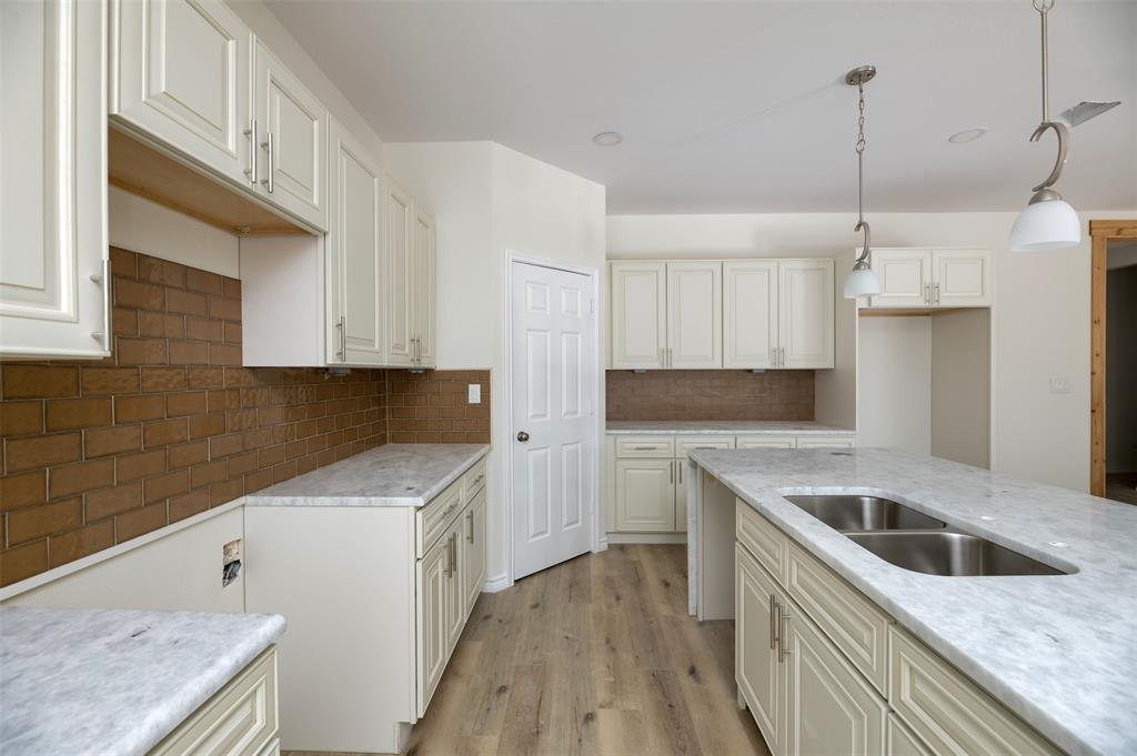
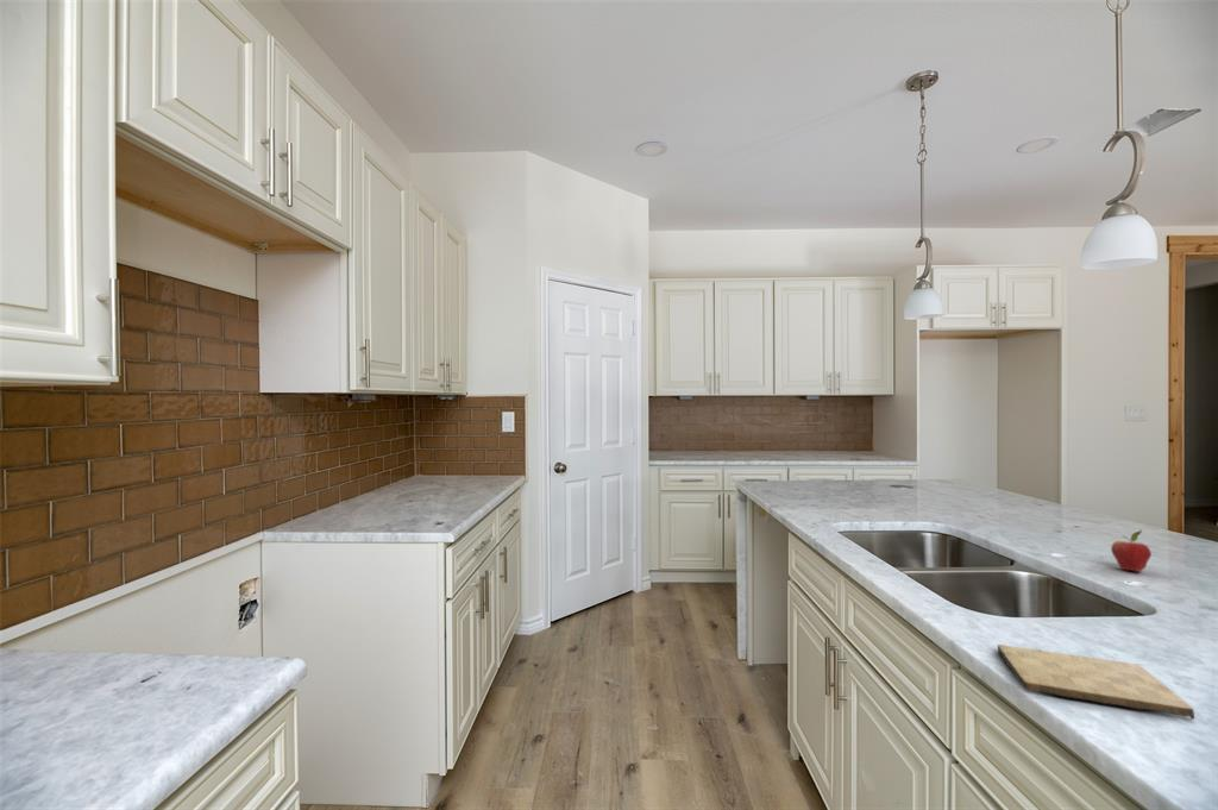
+ cutting board (1084, 676)
+ fruit (1130, 550)
